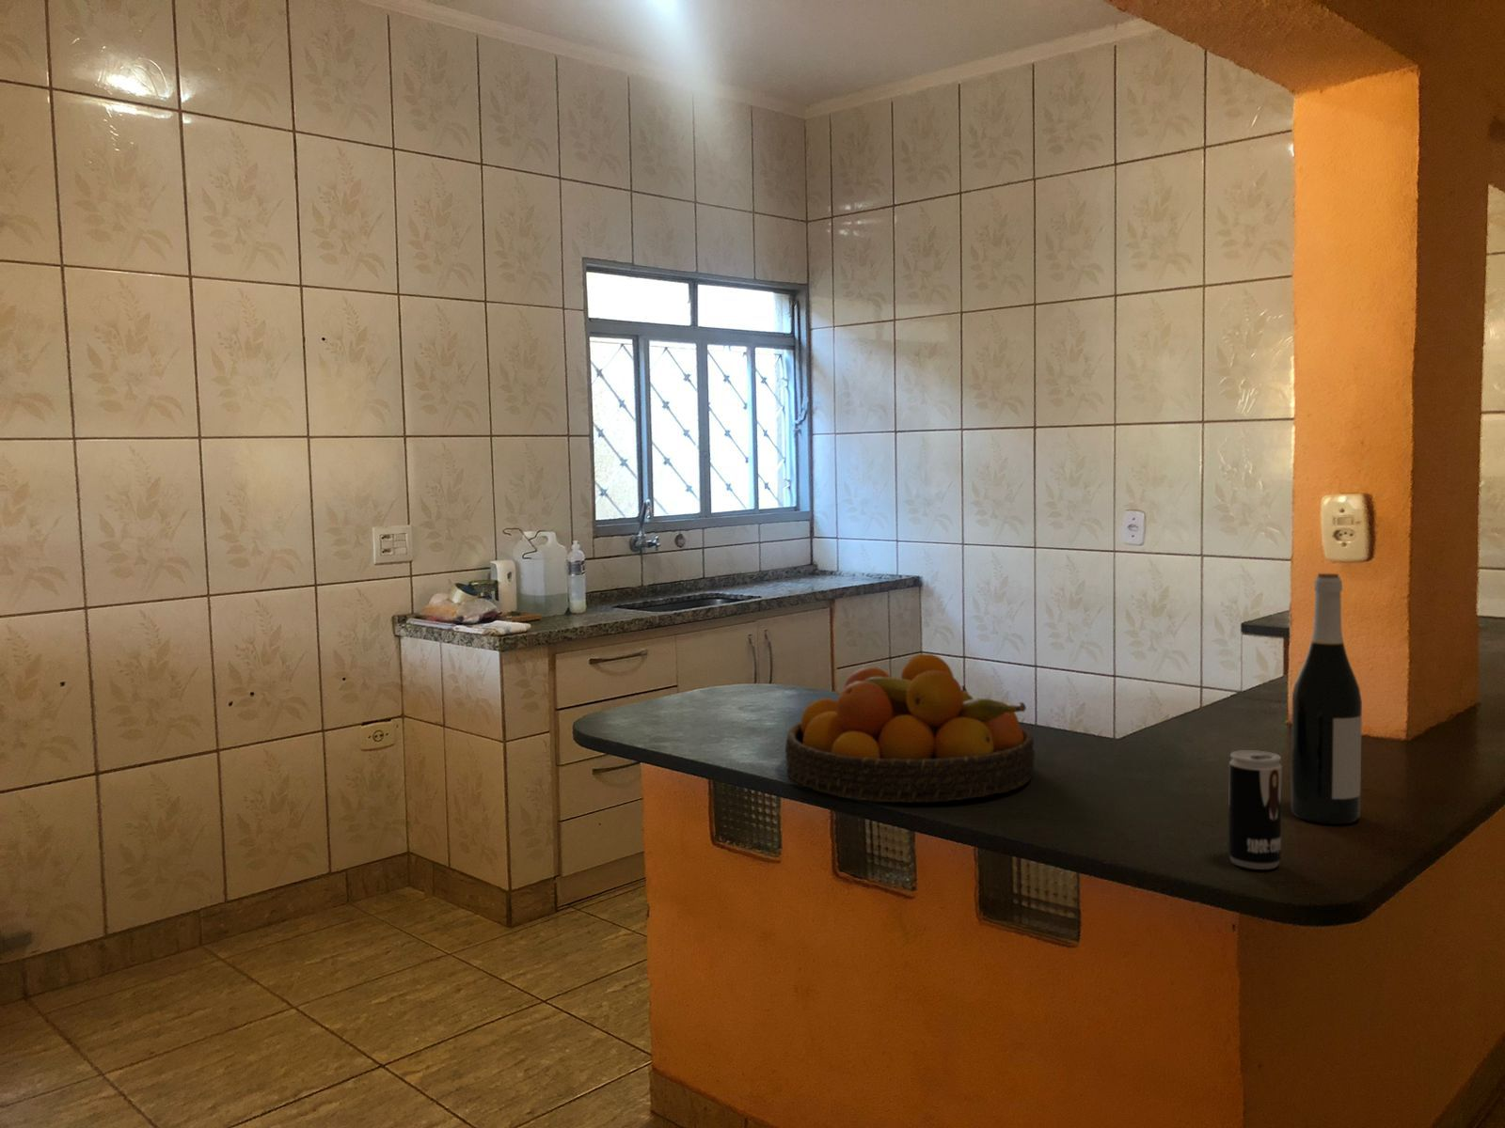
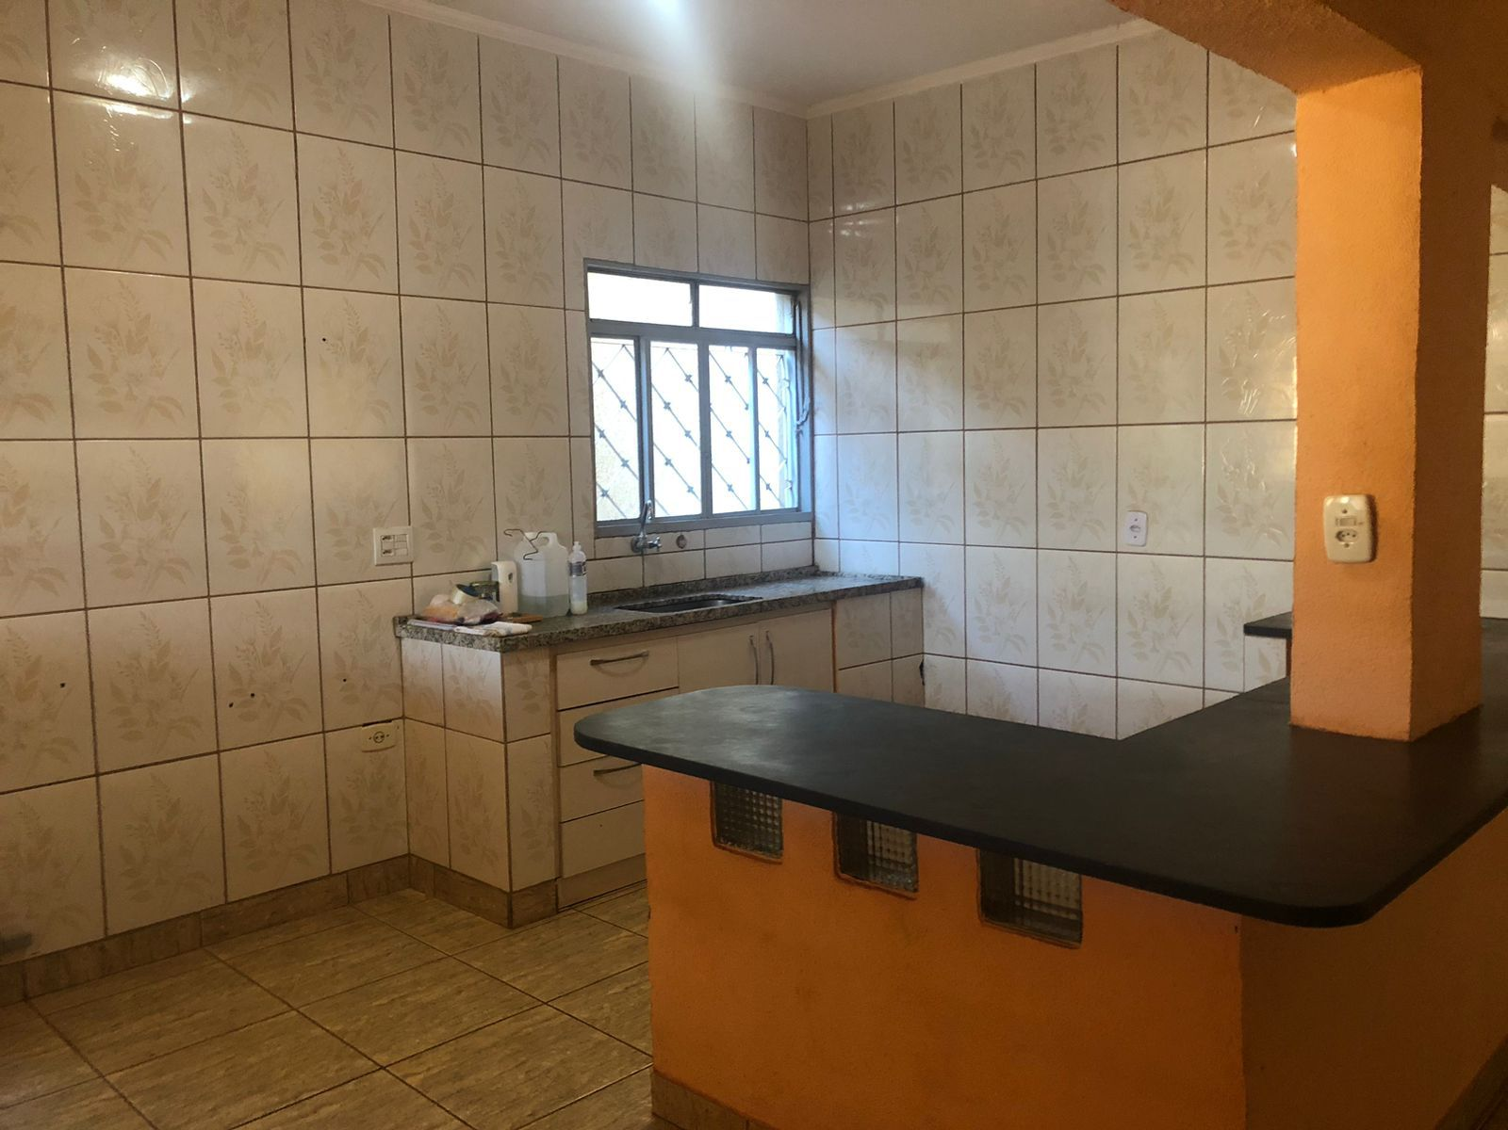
- wine bottle (1326, 696)
- beverage can (1255, 808)
- fruit bowl (907, 717)
